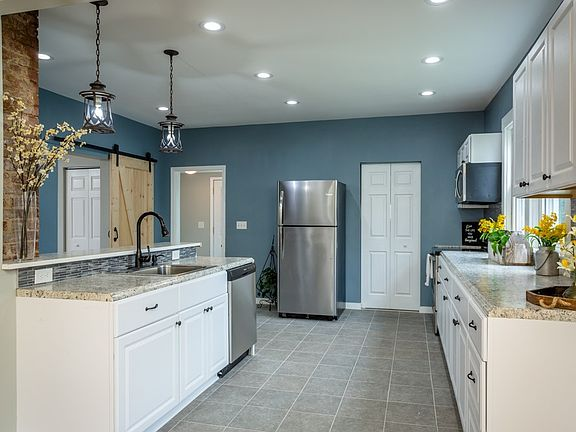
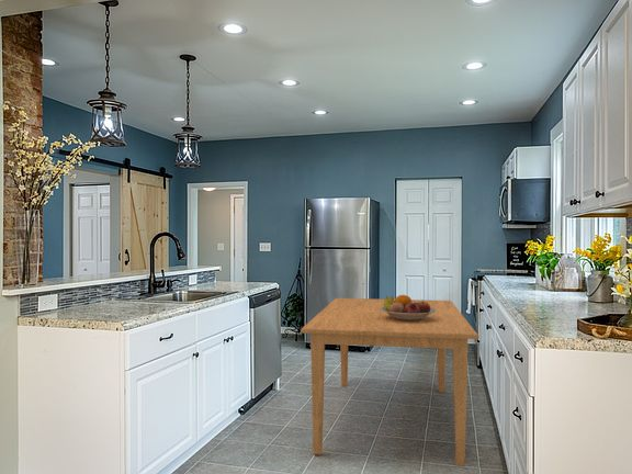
+ dining table (390, 346)
+ fruit bowl (408, 306)
